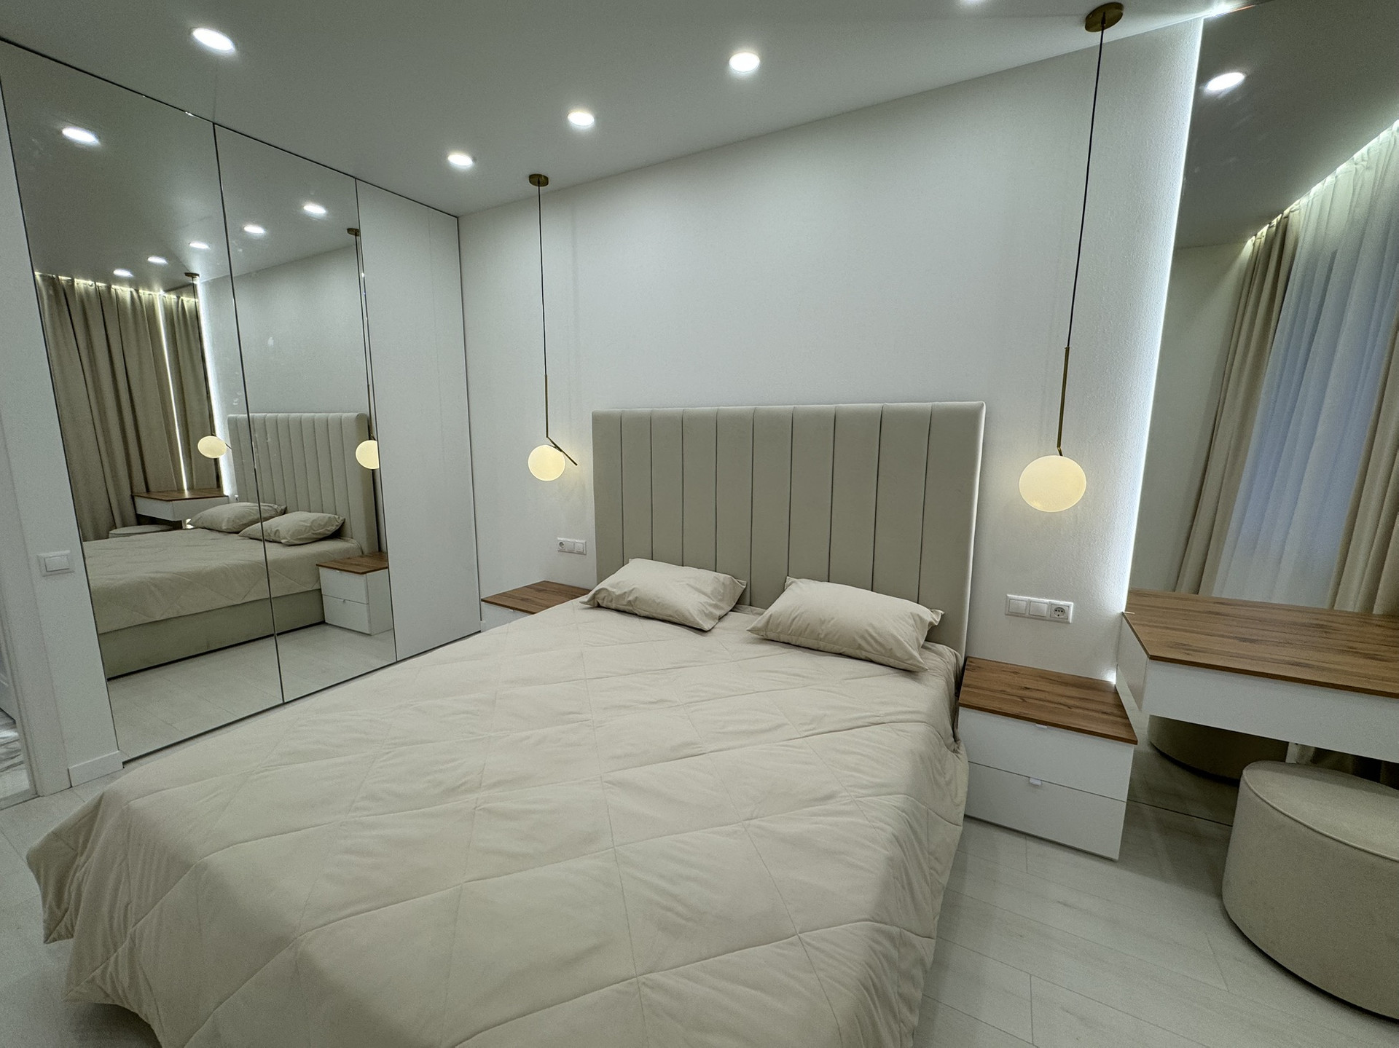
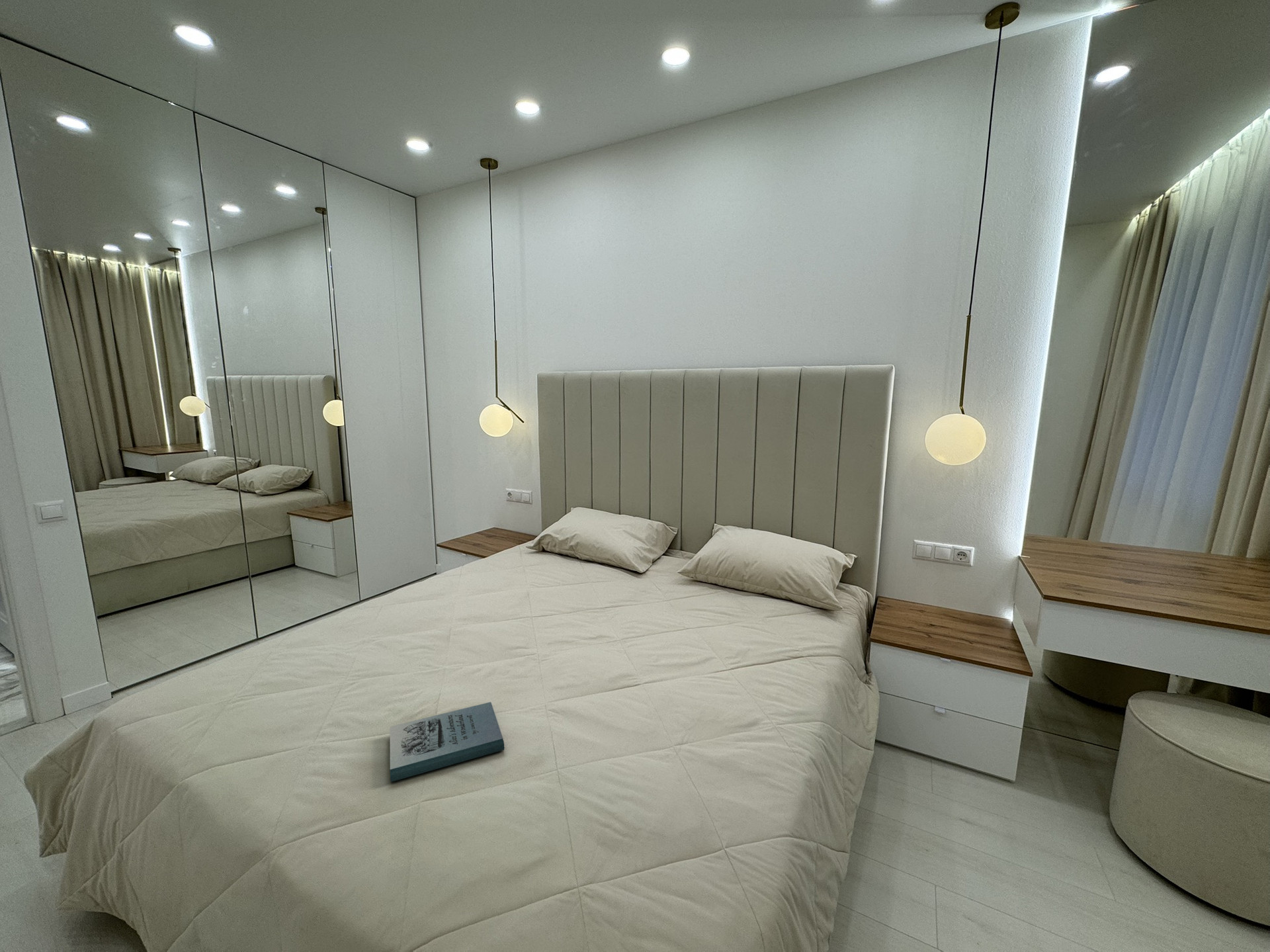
+ book (446, 738)
